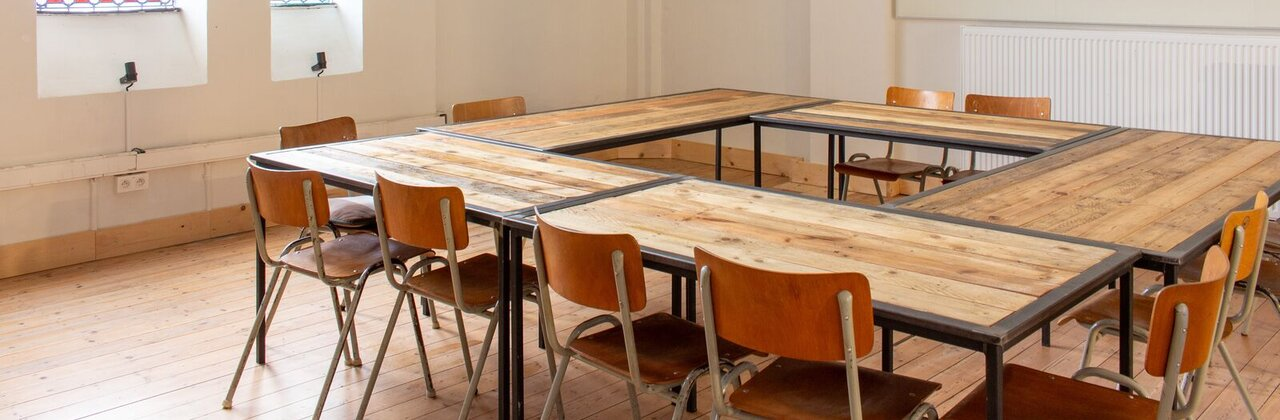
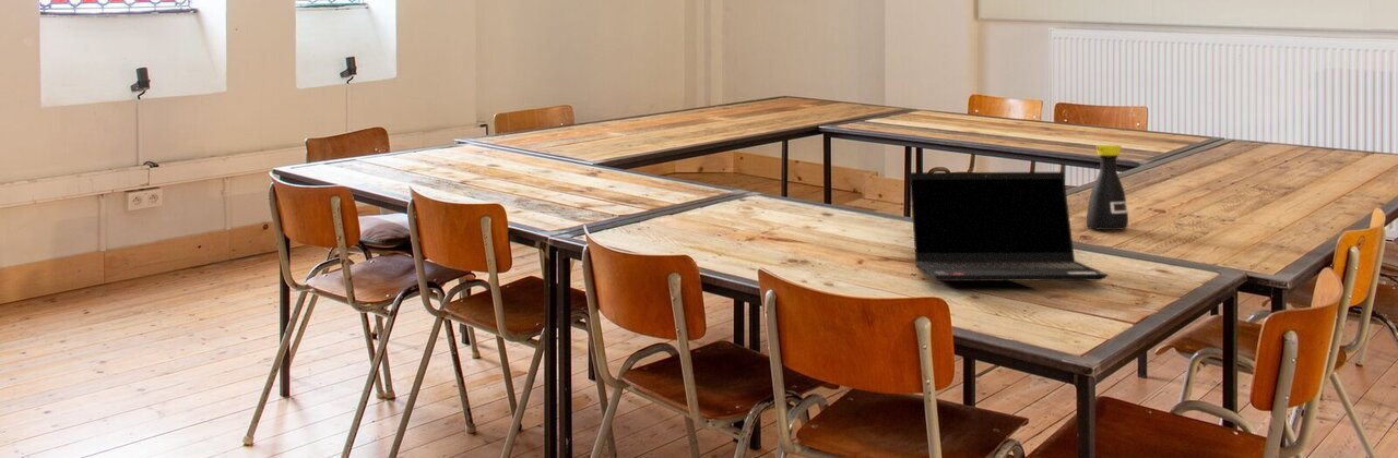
+ bottle (1107, 186)
+ laptop computer (1003, 224)
